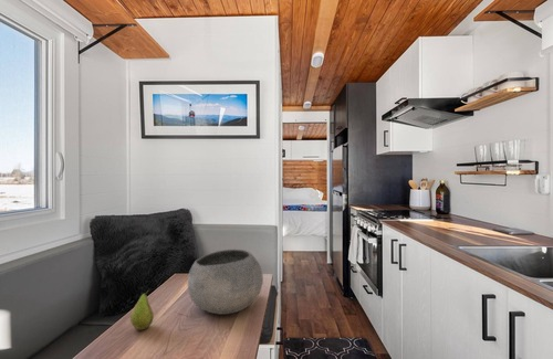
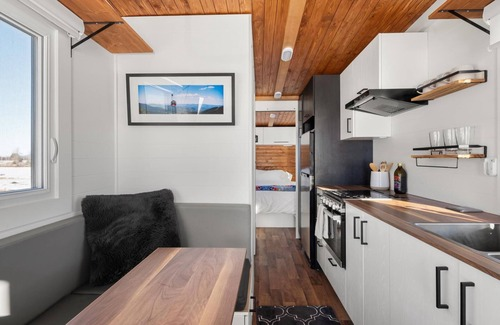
- bowl (226, 281)
- fruit (142, 308)
